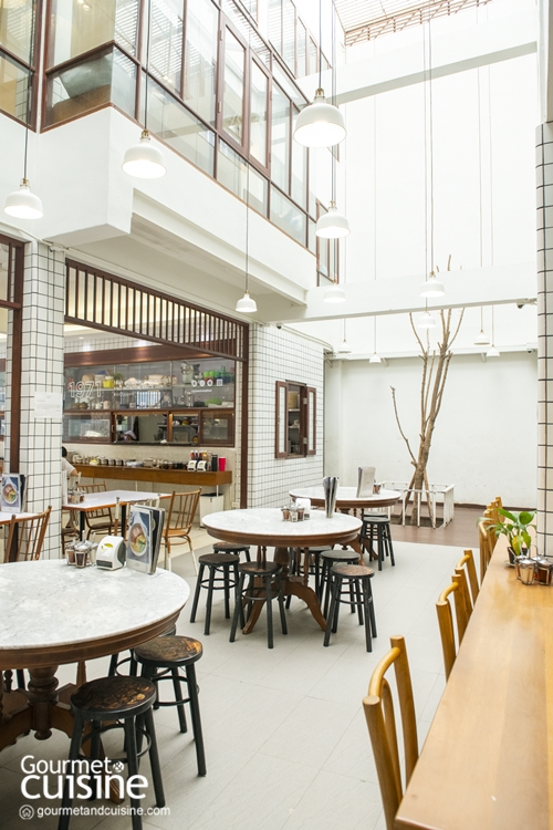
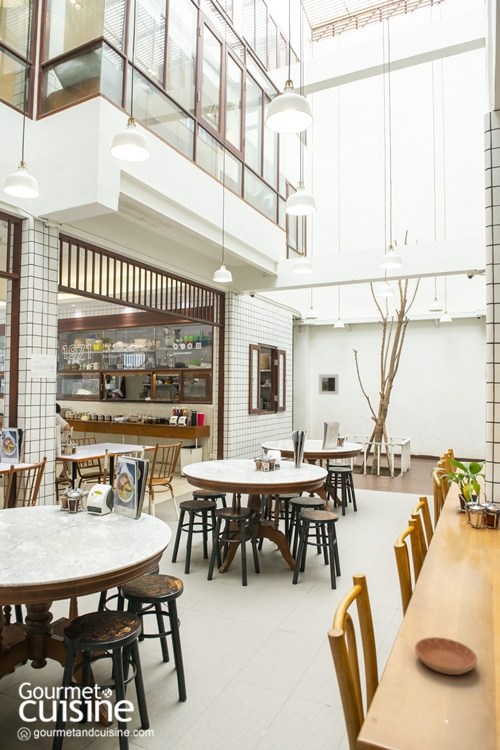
+ saucer (445, 656)
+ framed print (328, 384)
